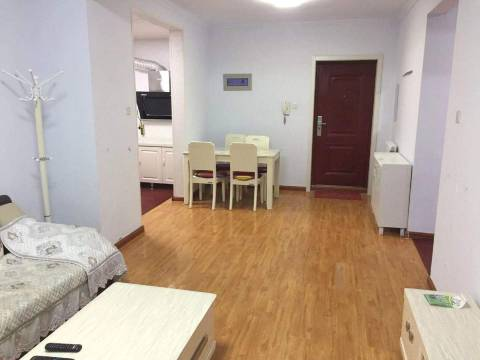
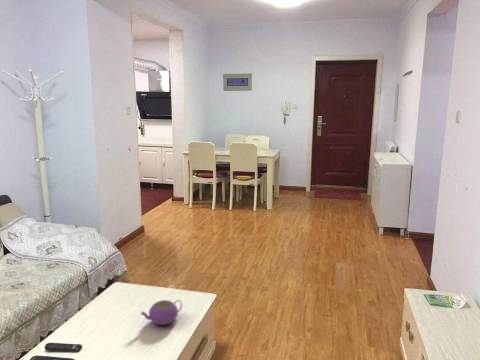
+ teapot (162, 313)
